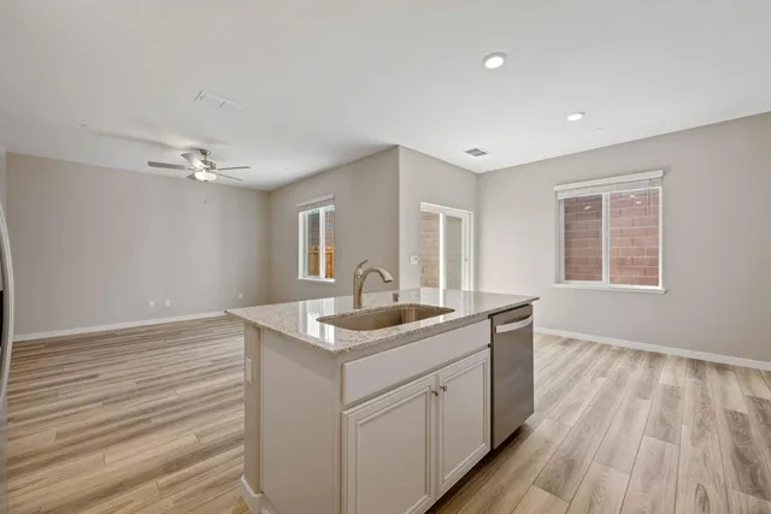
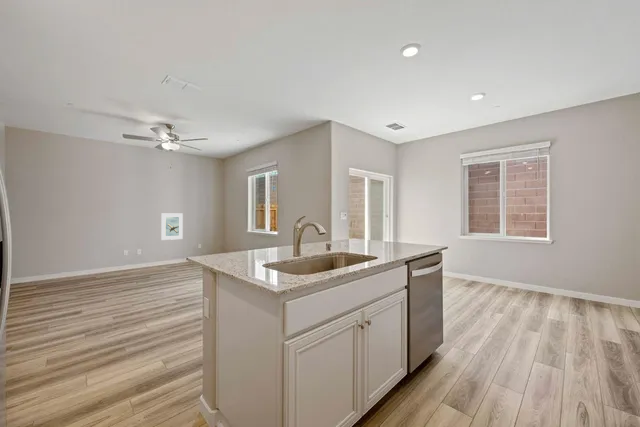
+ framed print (172, 226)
